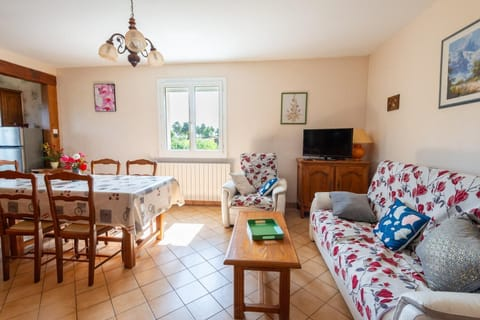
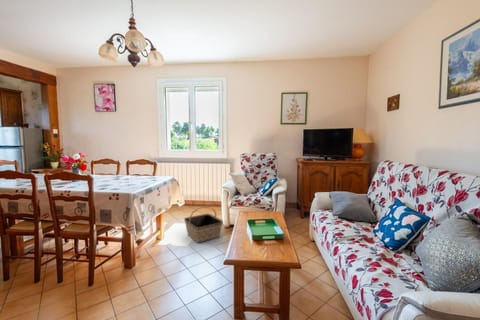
+ basket (203, 221)
